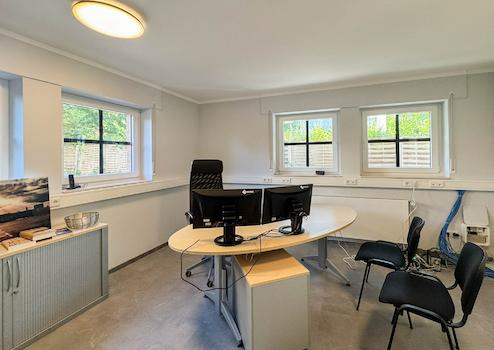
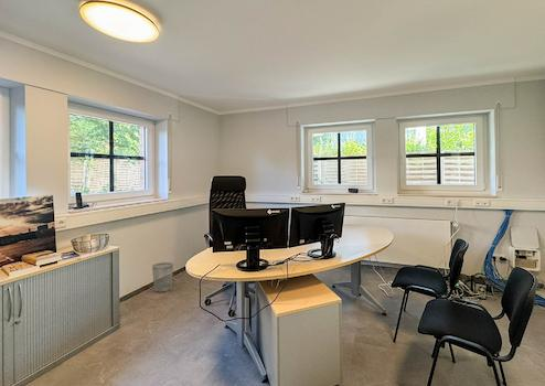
+ wastebasket (162, 277)
